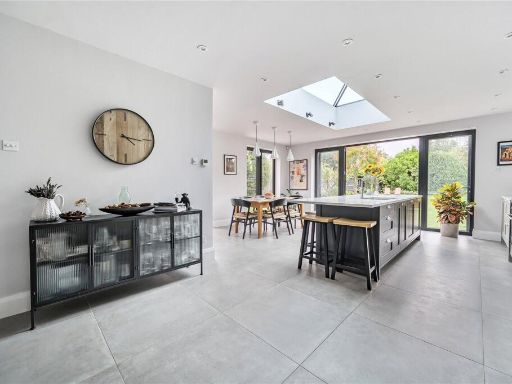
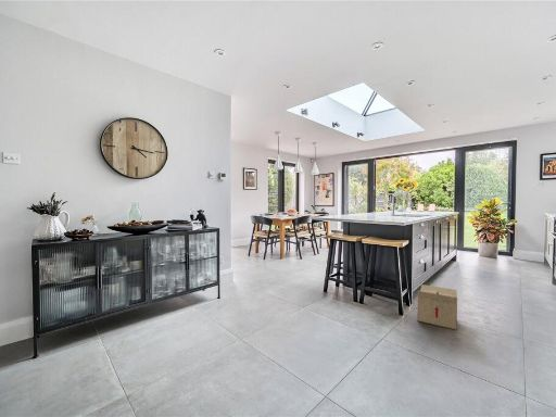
+ cardboard box (437, 303)
